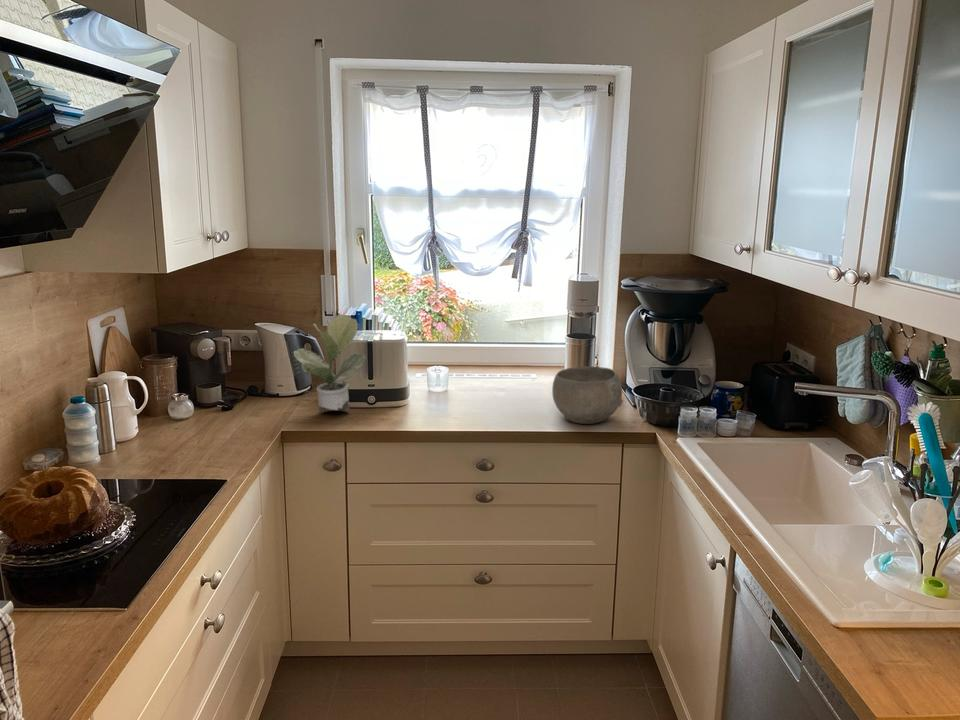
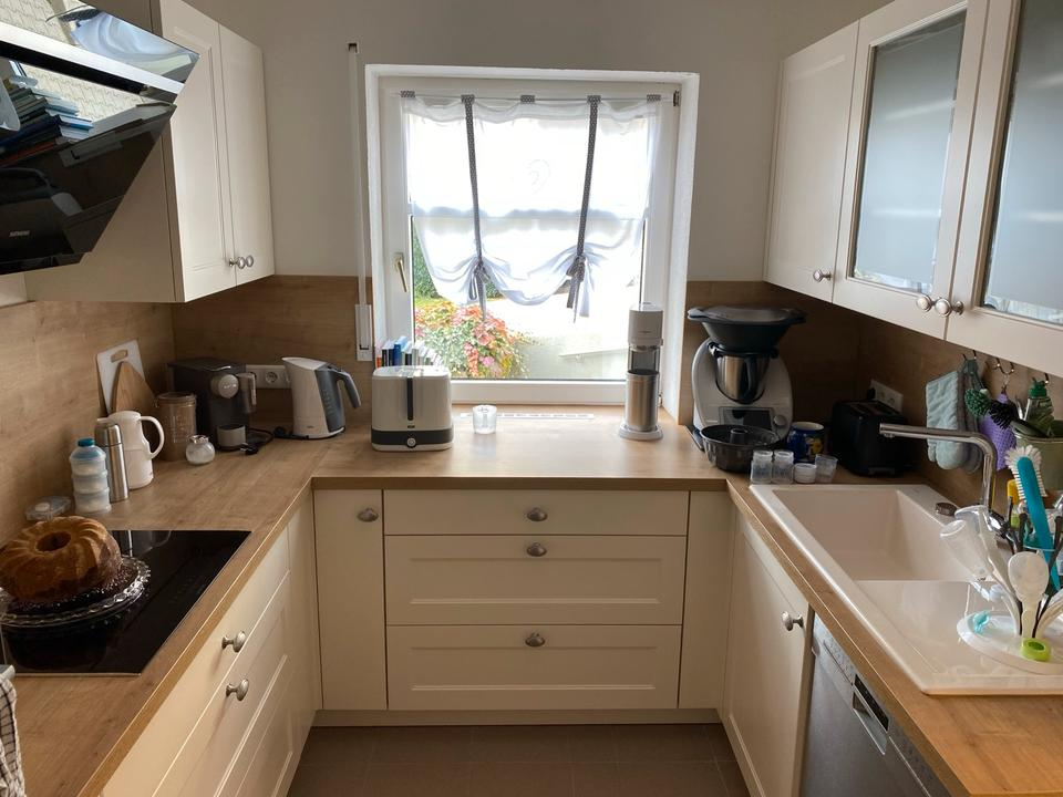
- bowl (586, 395)
- potted plant (326, 368)
